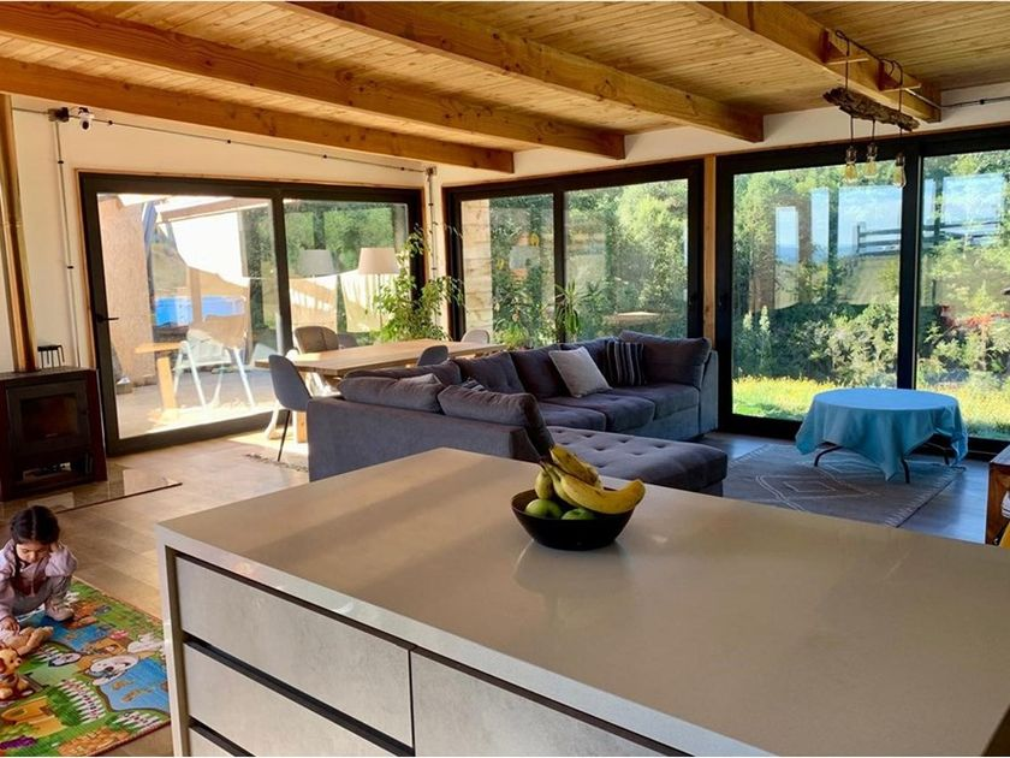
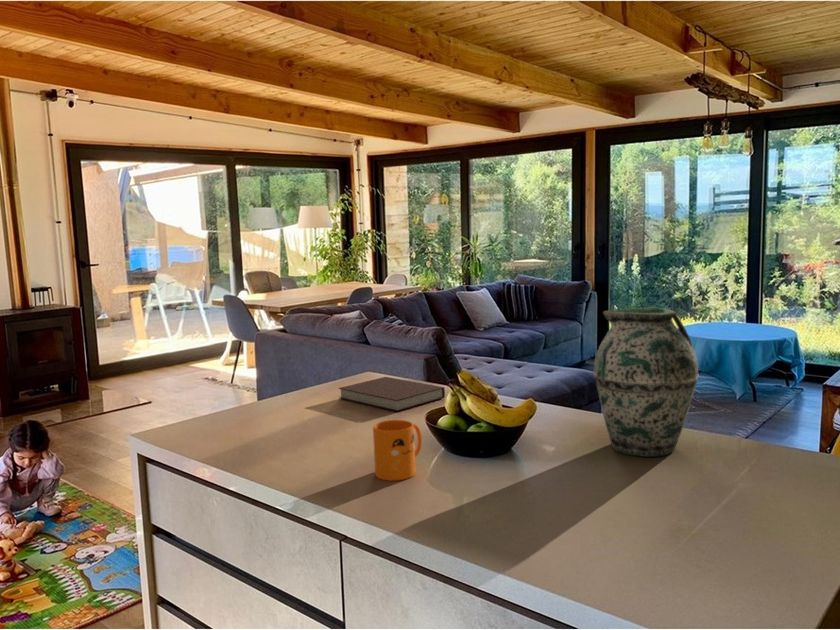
+ mug (400, 447)
+ vase (644, 380)
+ notebook (391, 392)
